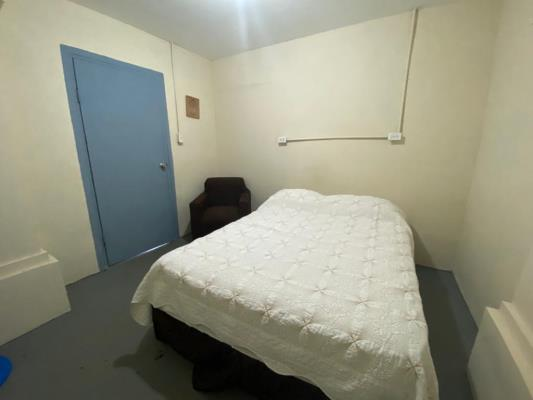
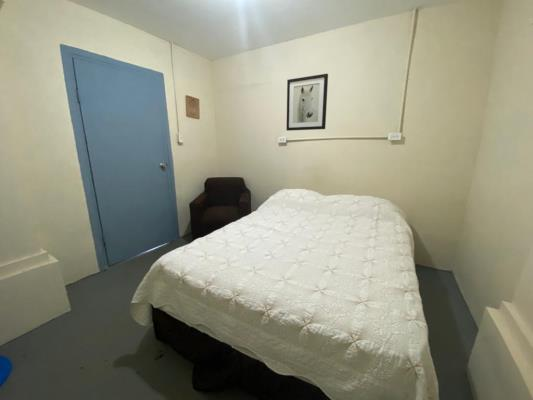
+ wall art (306, 104)
